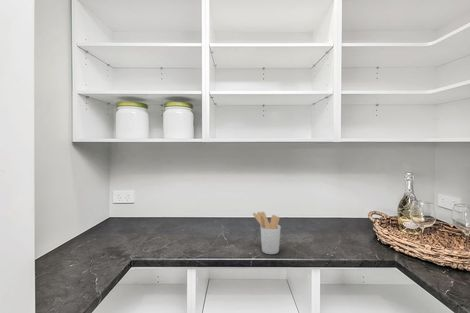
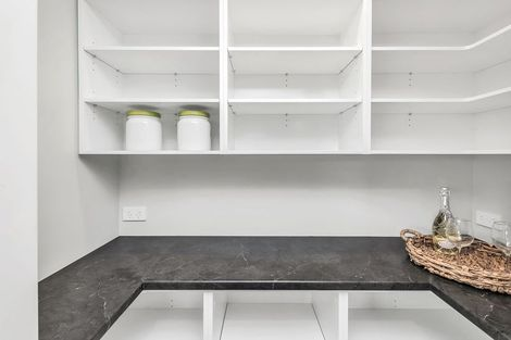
- utensil holder (266, 231)
